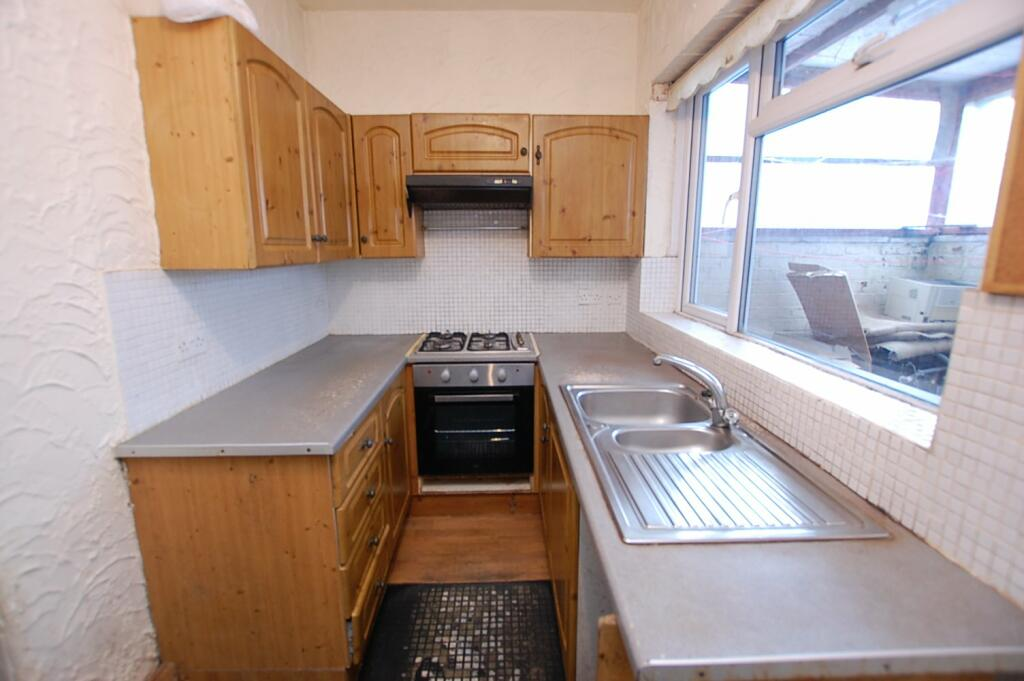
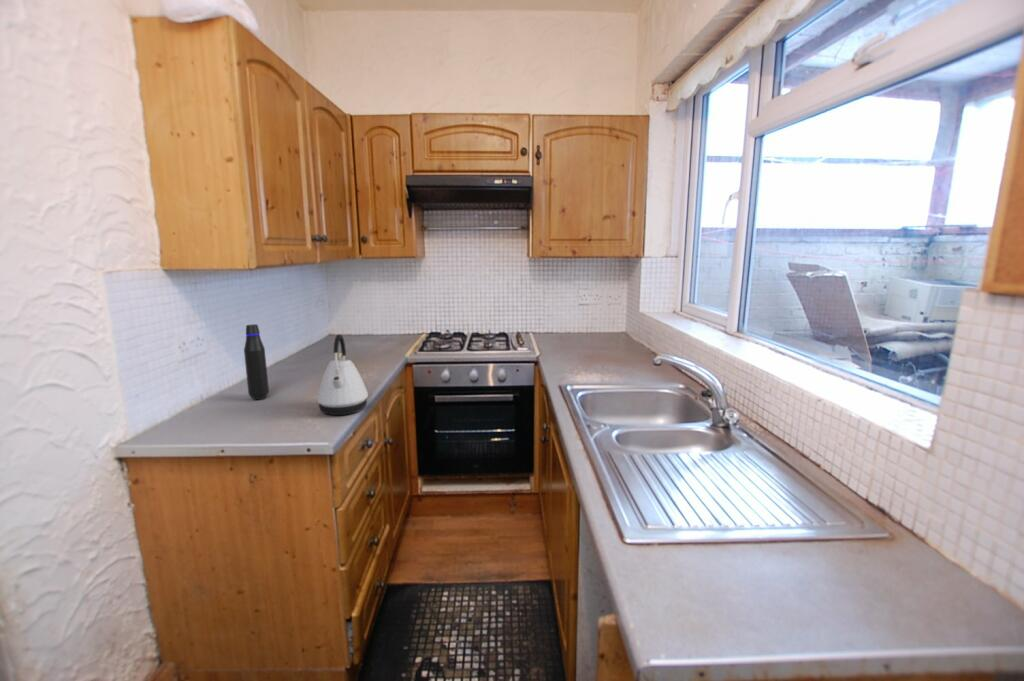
+ water bottle (255, 362)
+ kettle (340, 372)
